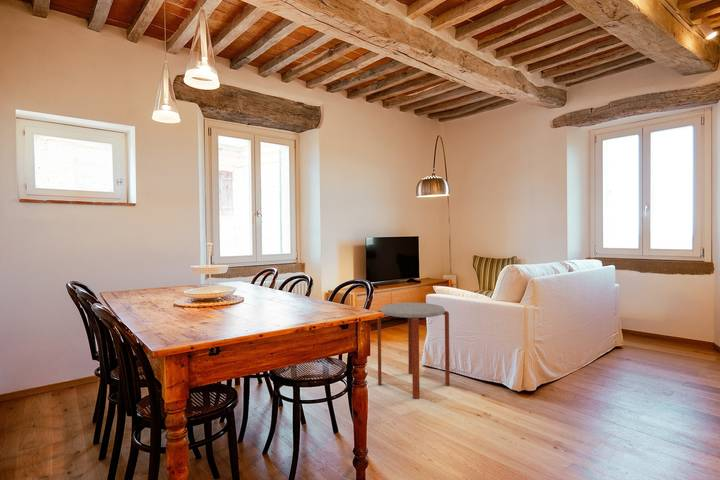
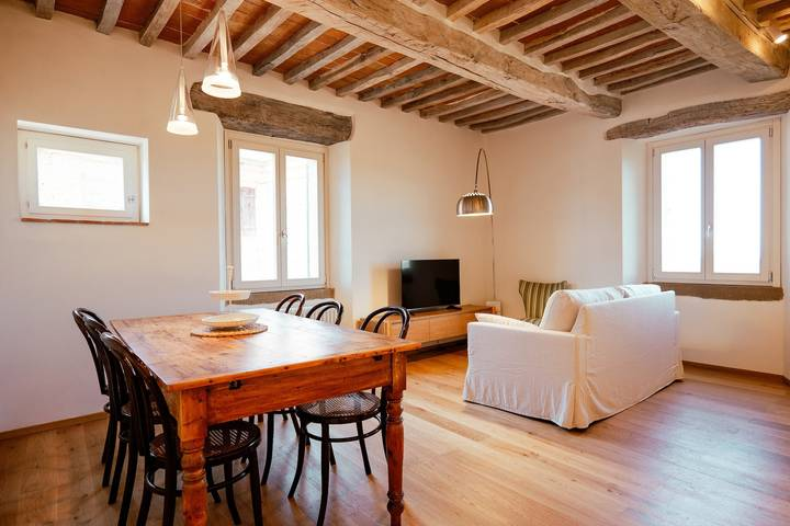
- side table (413, 346)
